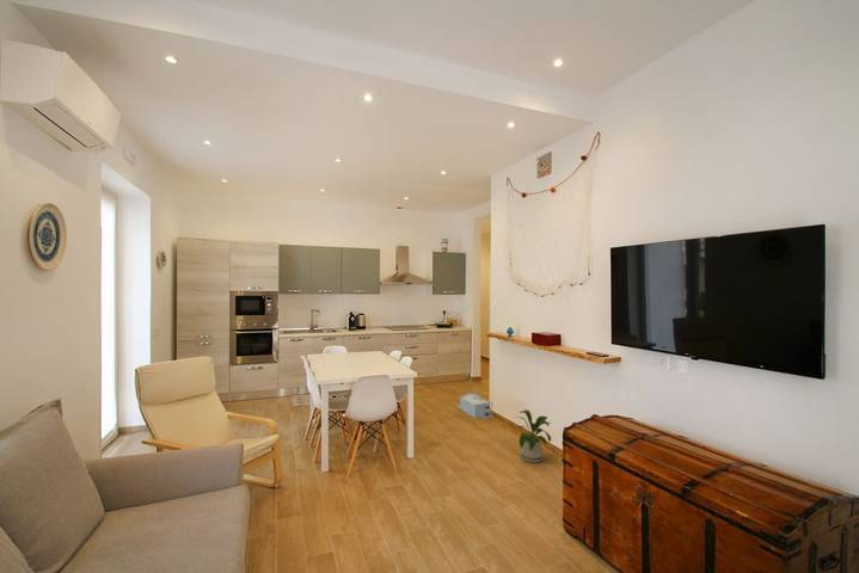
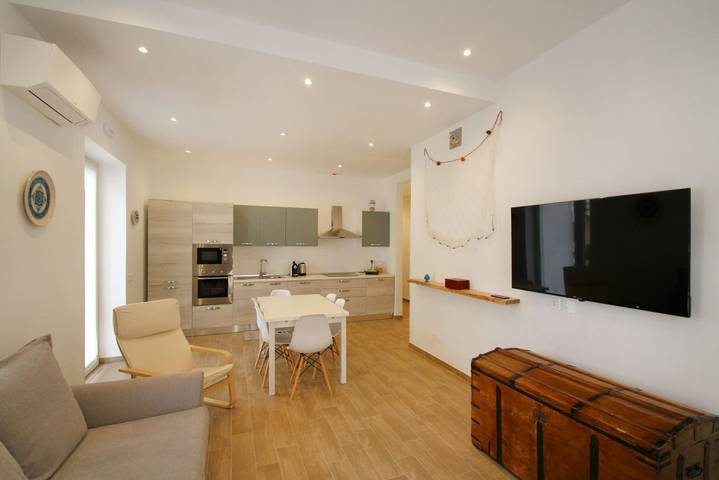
- storage bin (473, 403)
- house plant (536, 432)
